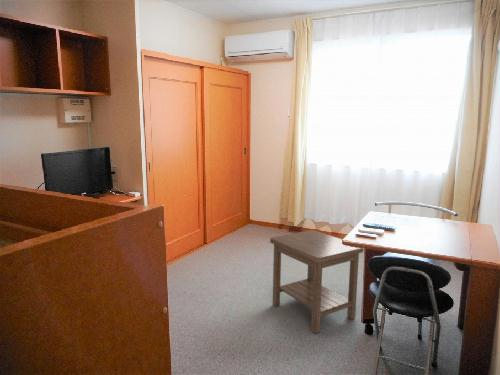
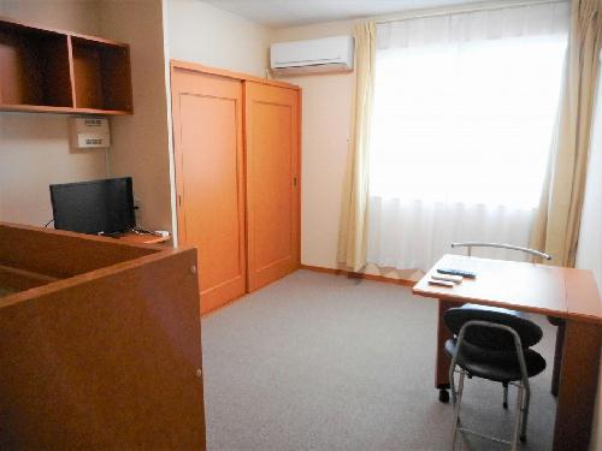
- side table (313, 277)
